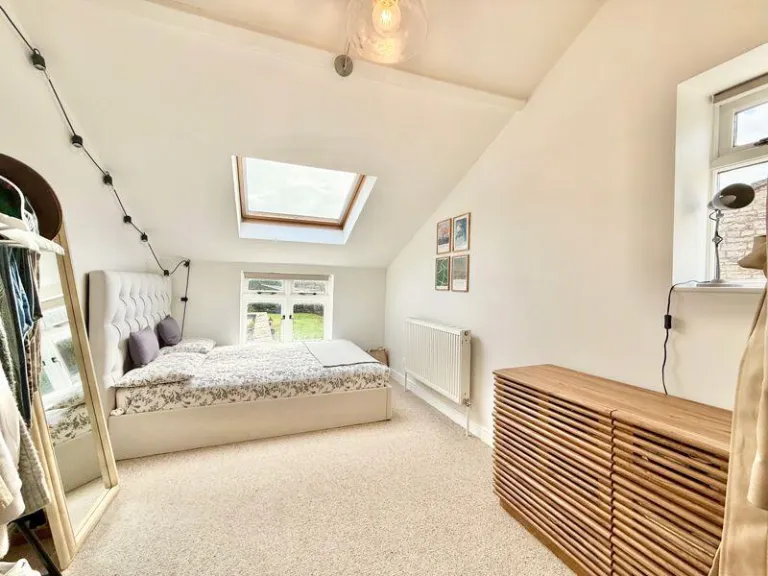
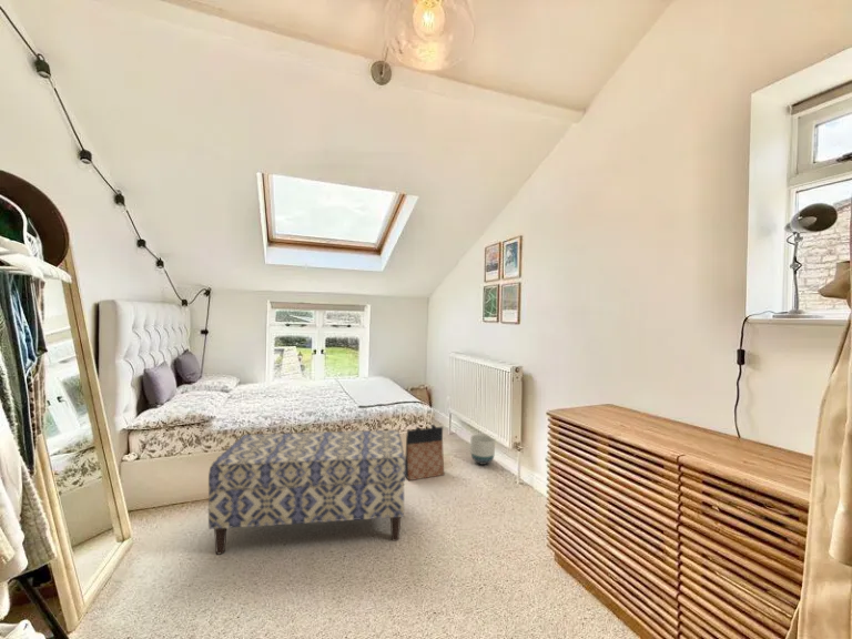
+ bag (425, 449)
+ planter (483, 450)
+ bench (316, 484)
